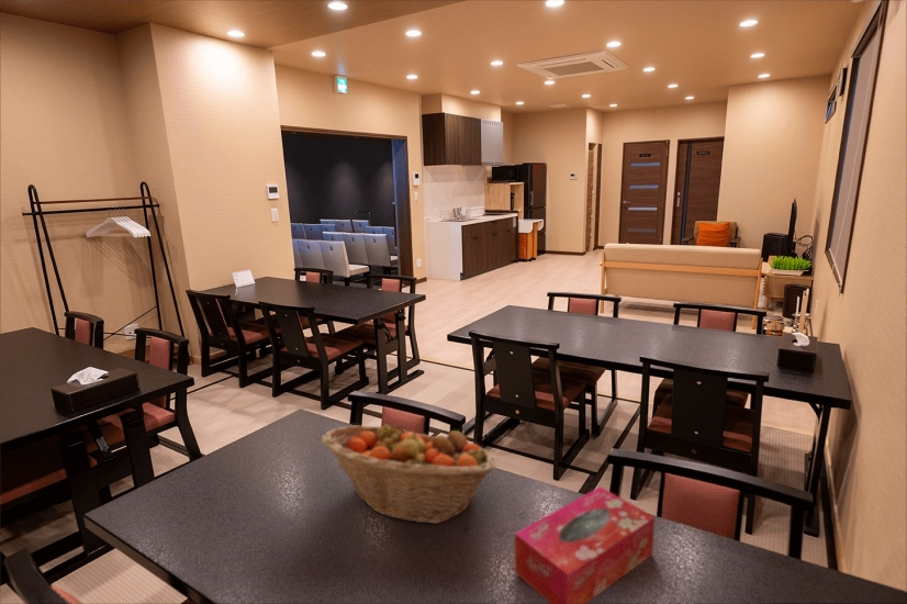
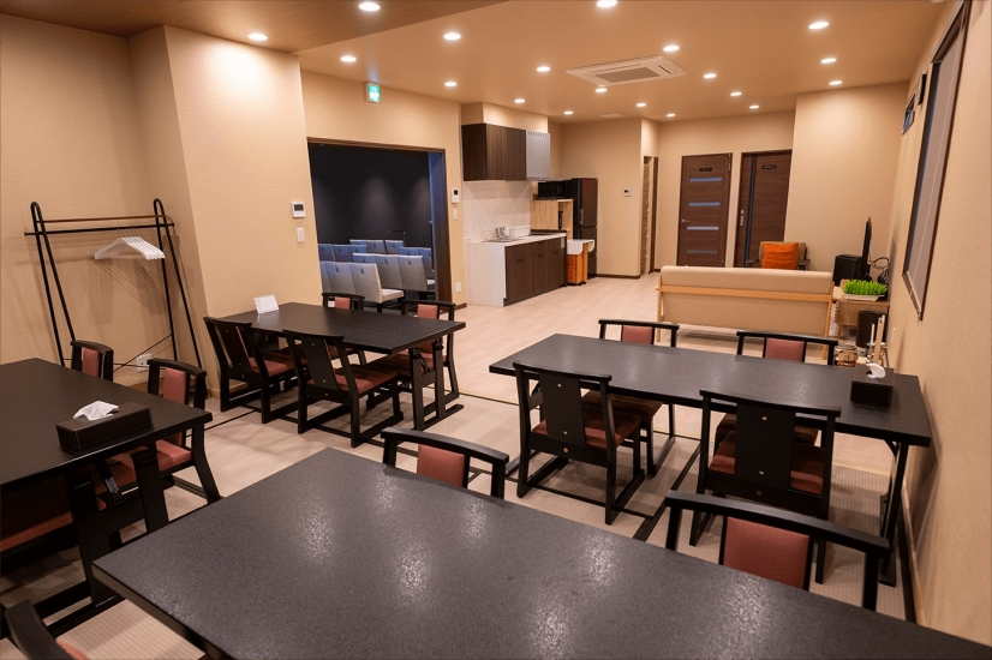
- fruit basket (408, 460)
- tissue box (585, 544)
